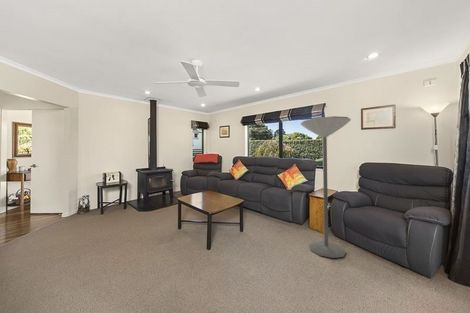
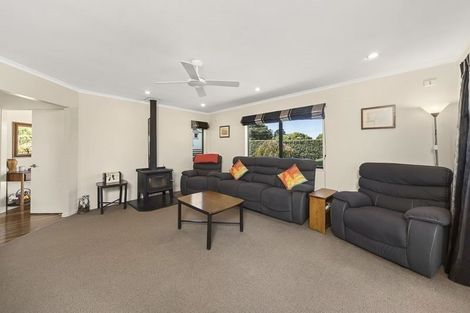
- floor lamp (325, 184)
